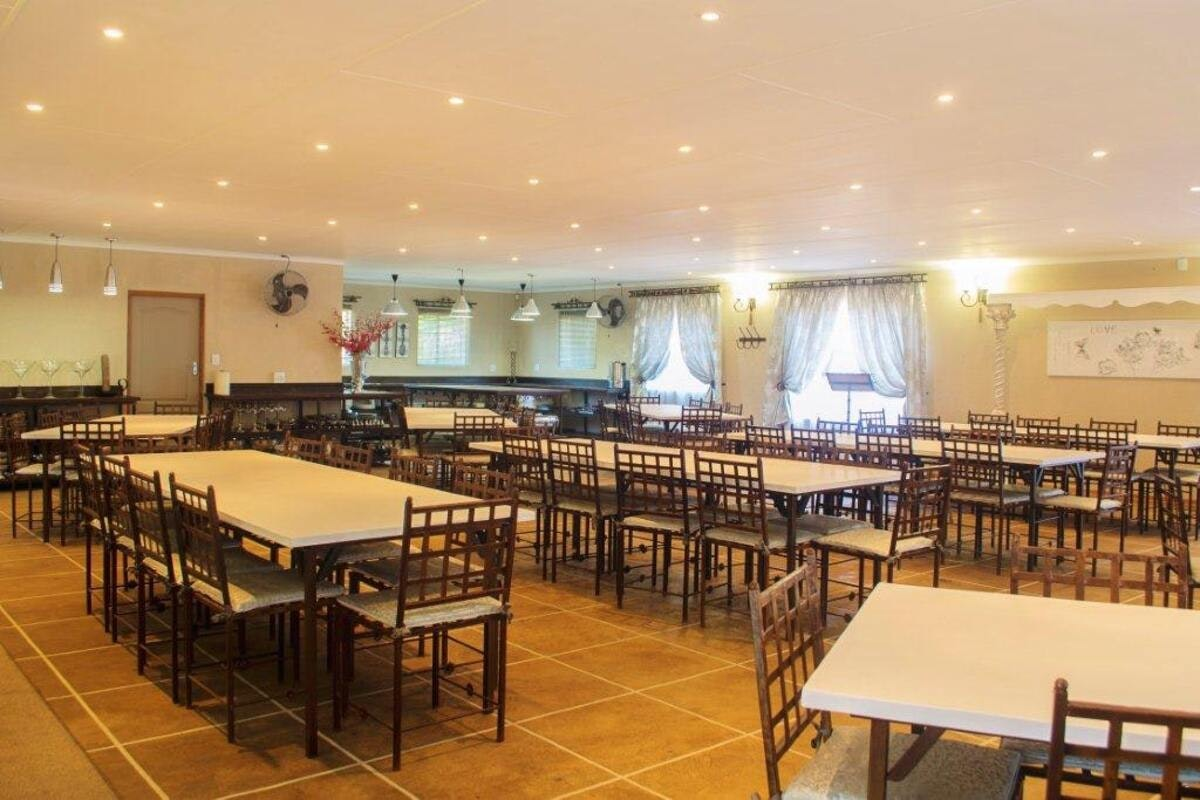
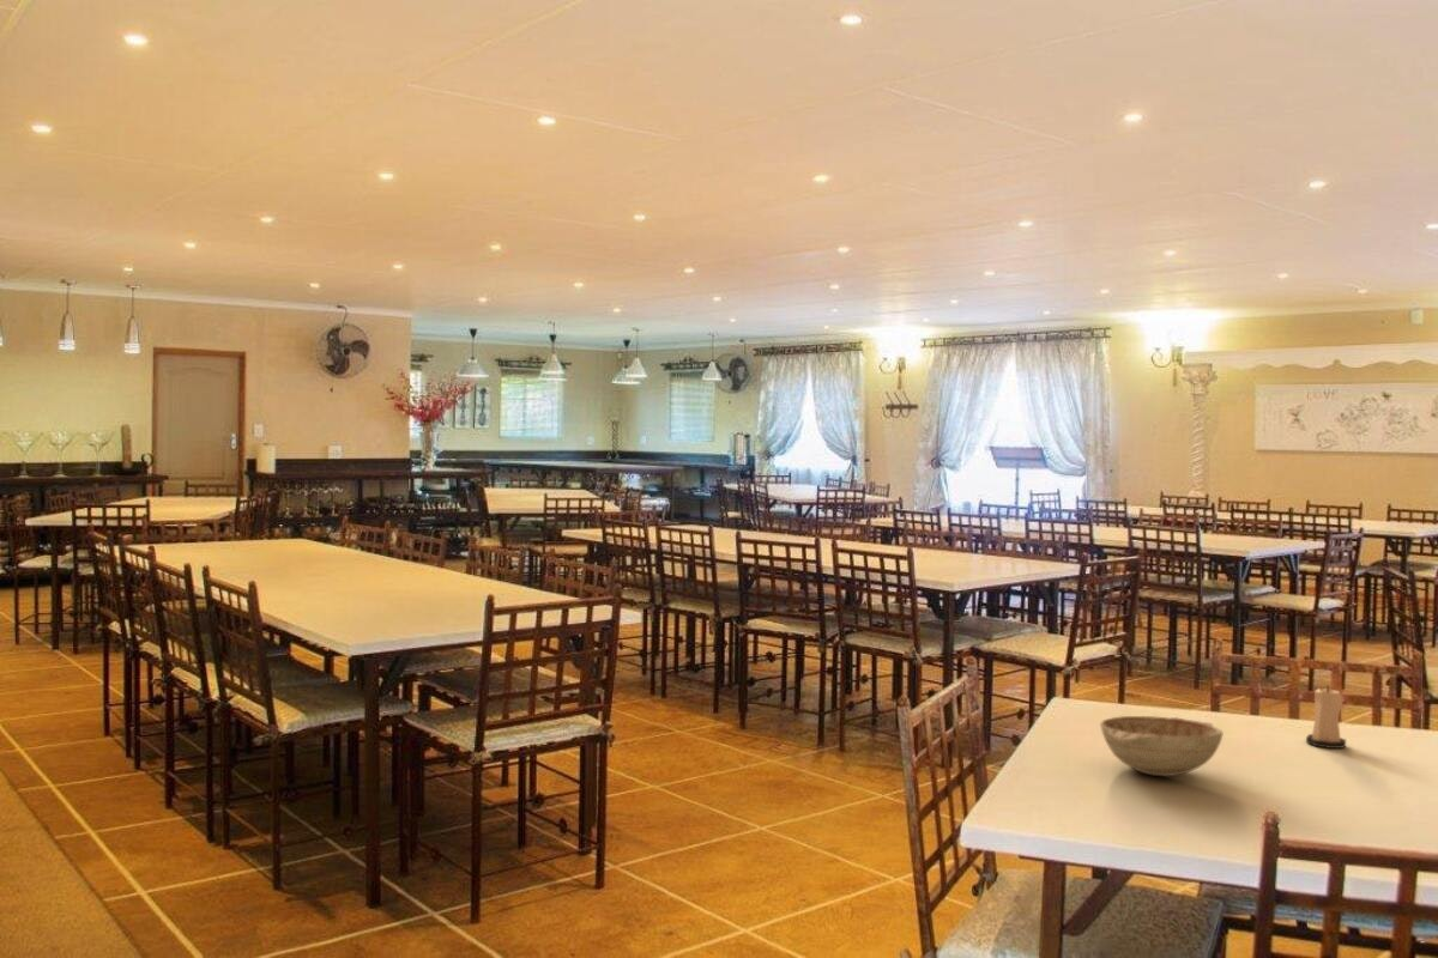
+ decorative bowl (1160, 746)
+ candle (1327, 714)
